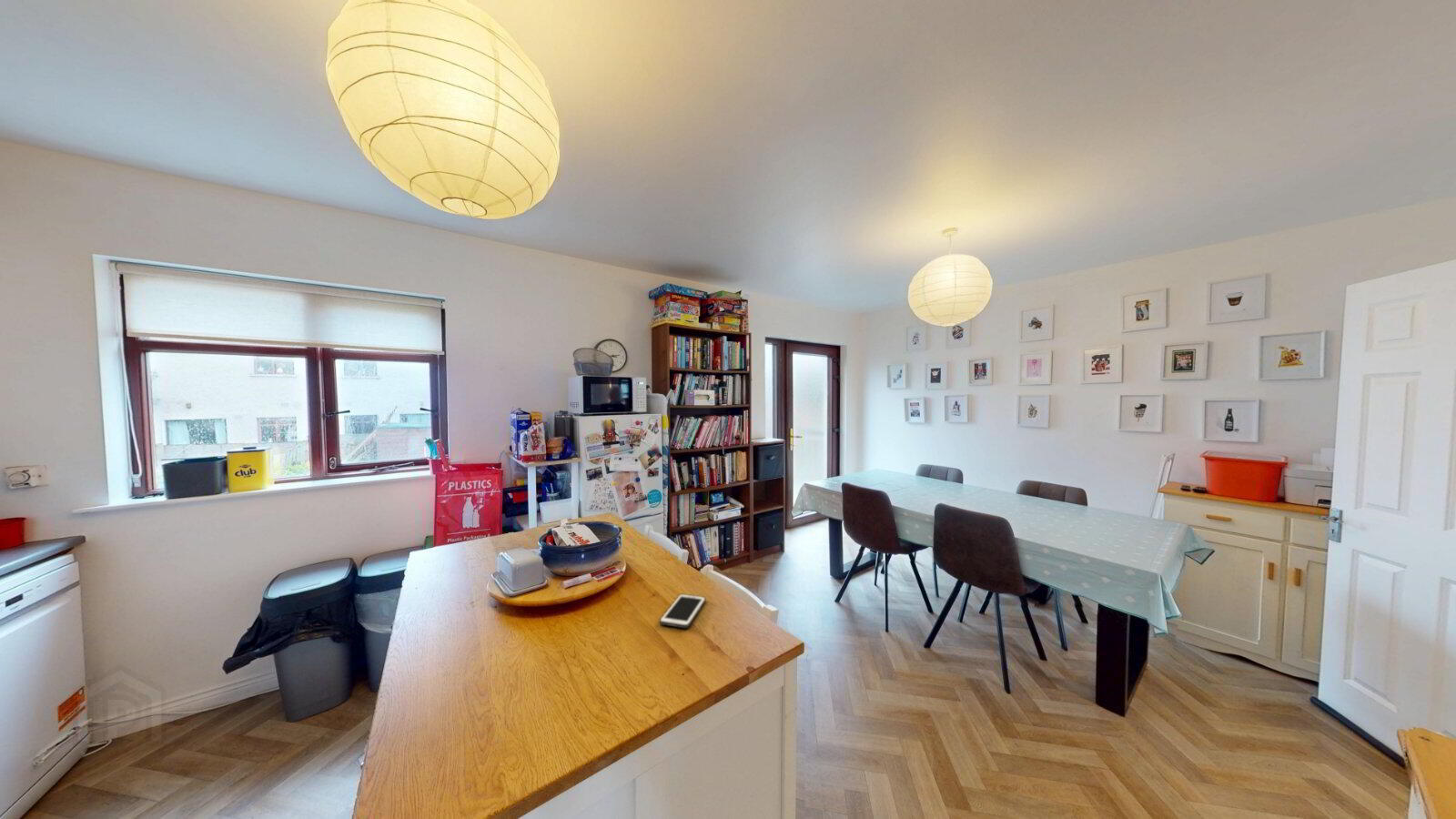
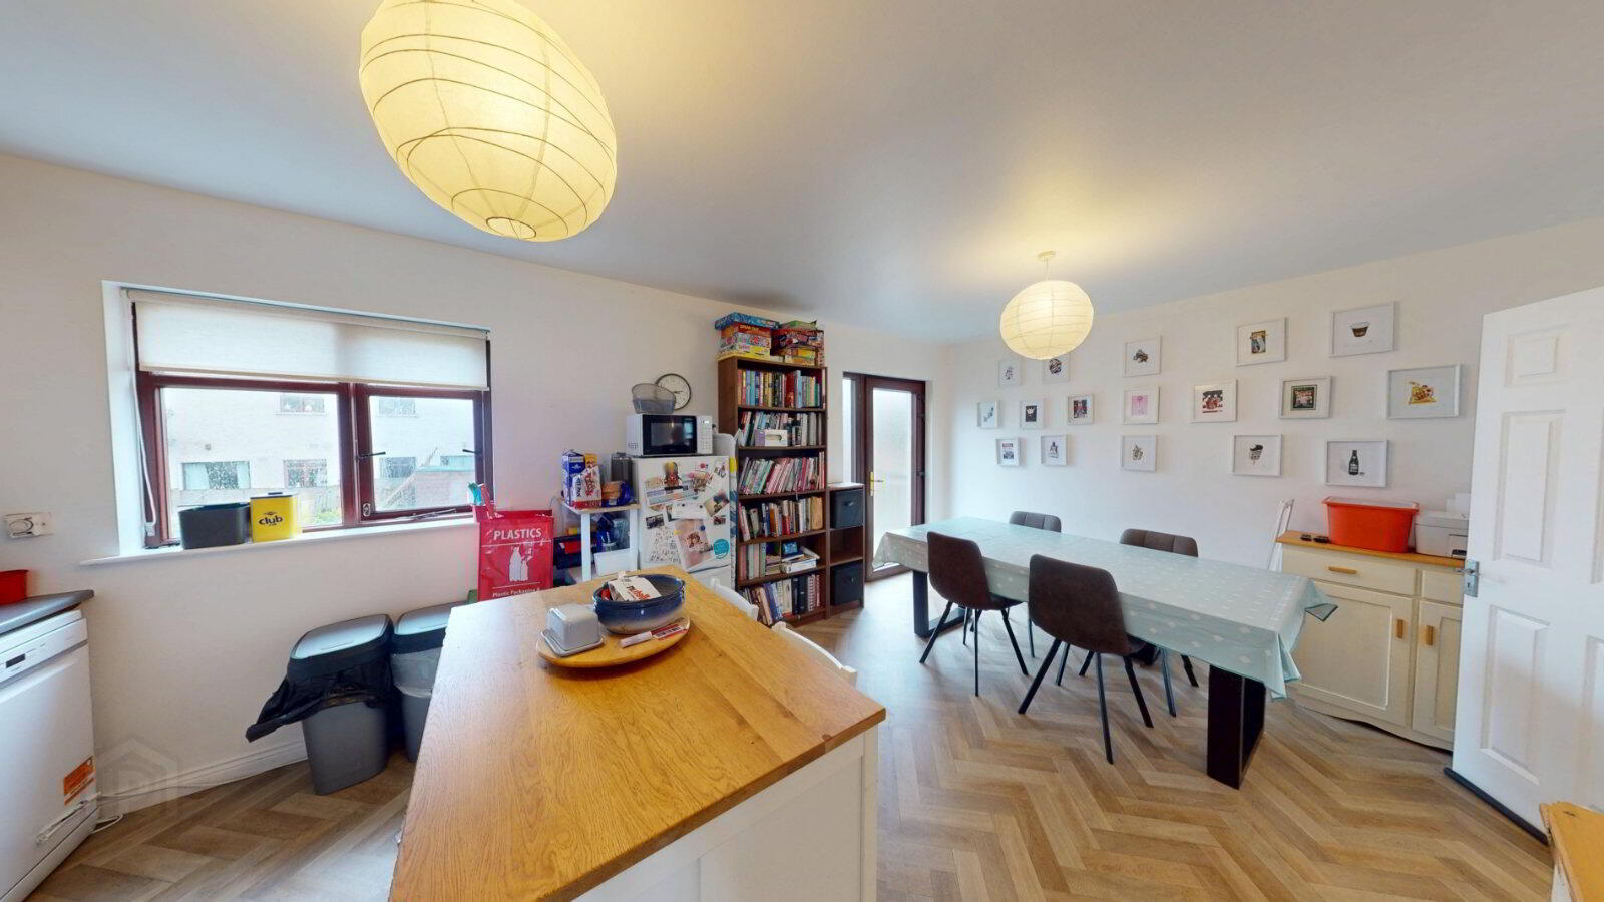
- cell phone (683, 610)
